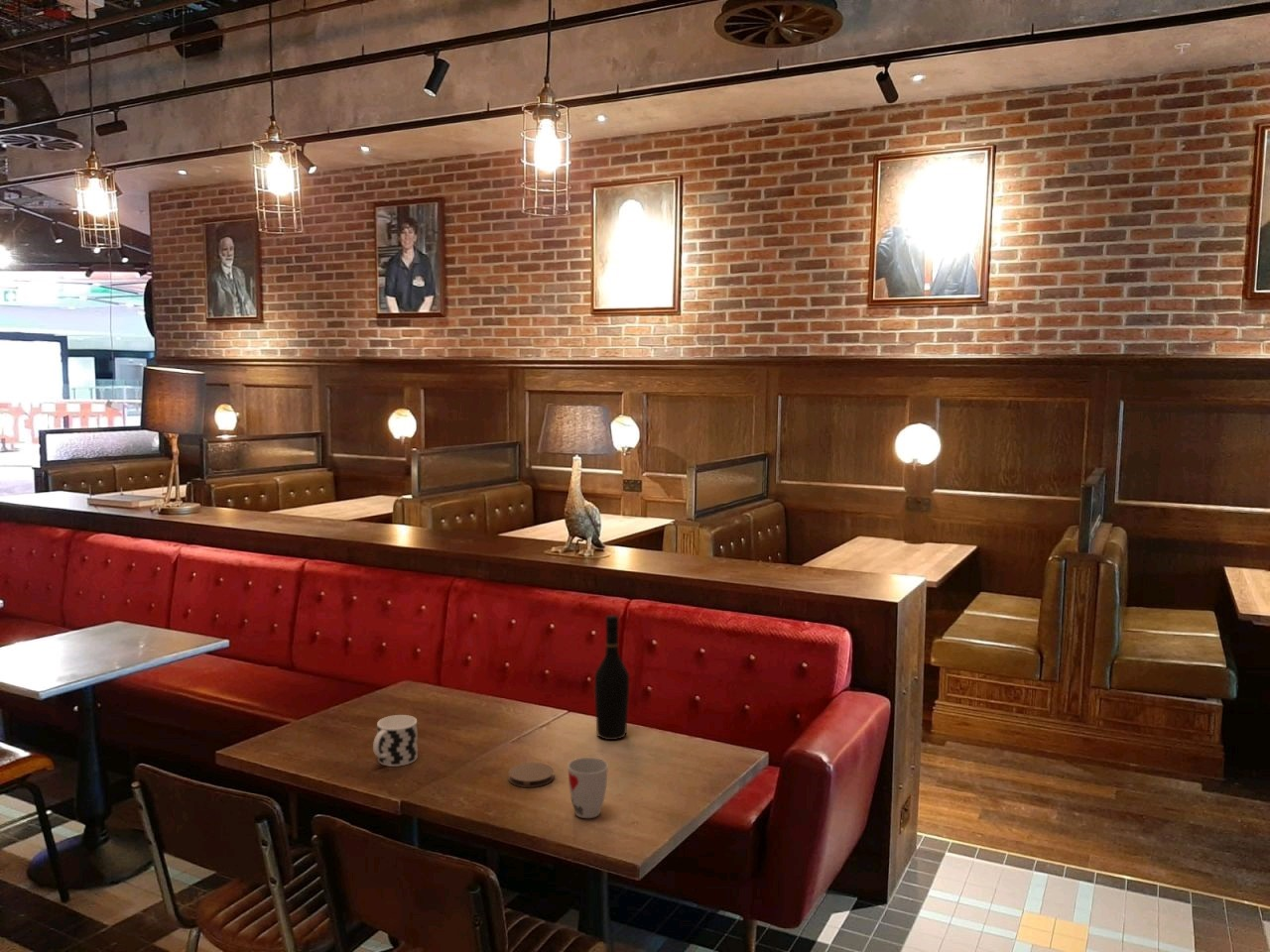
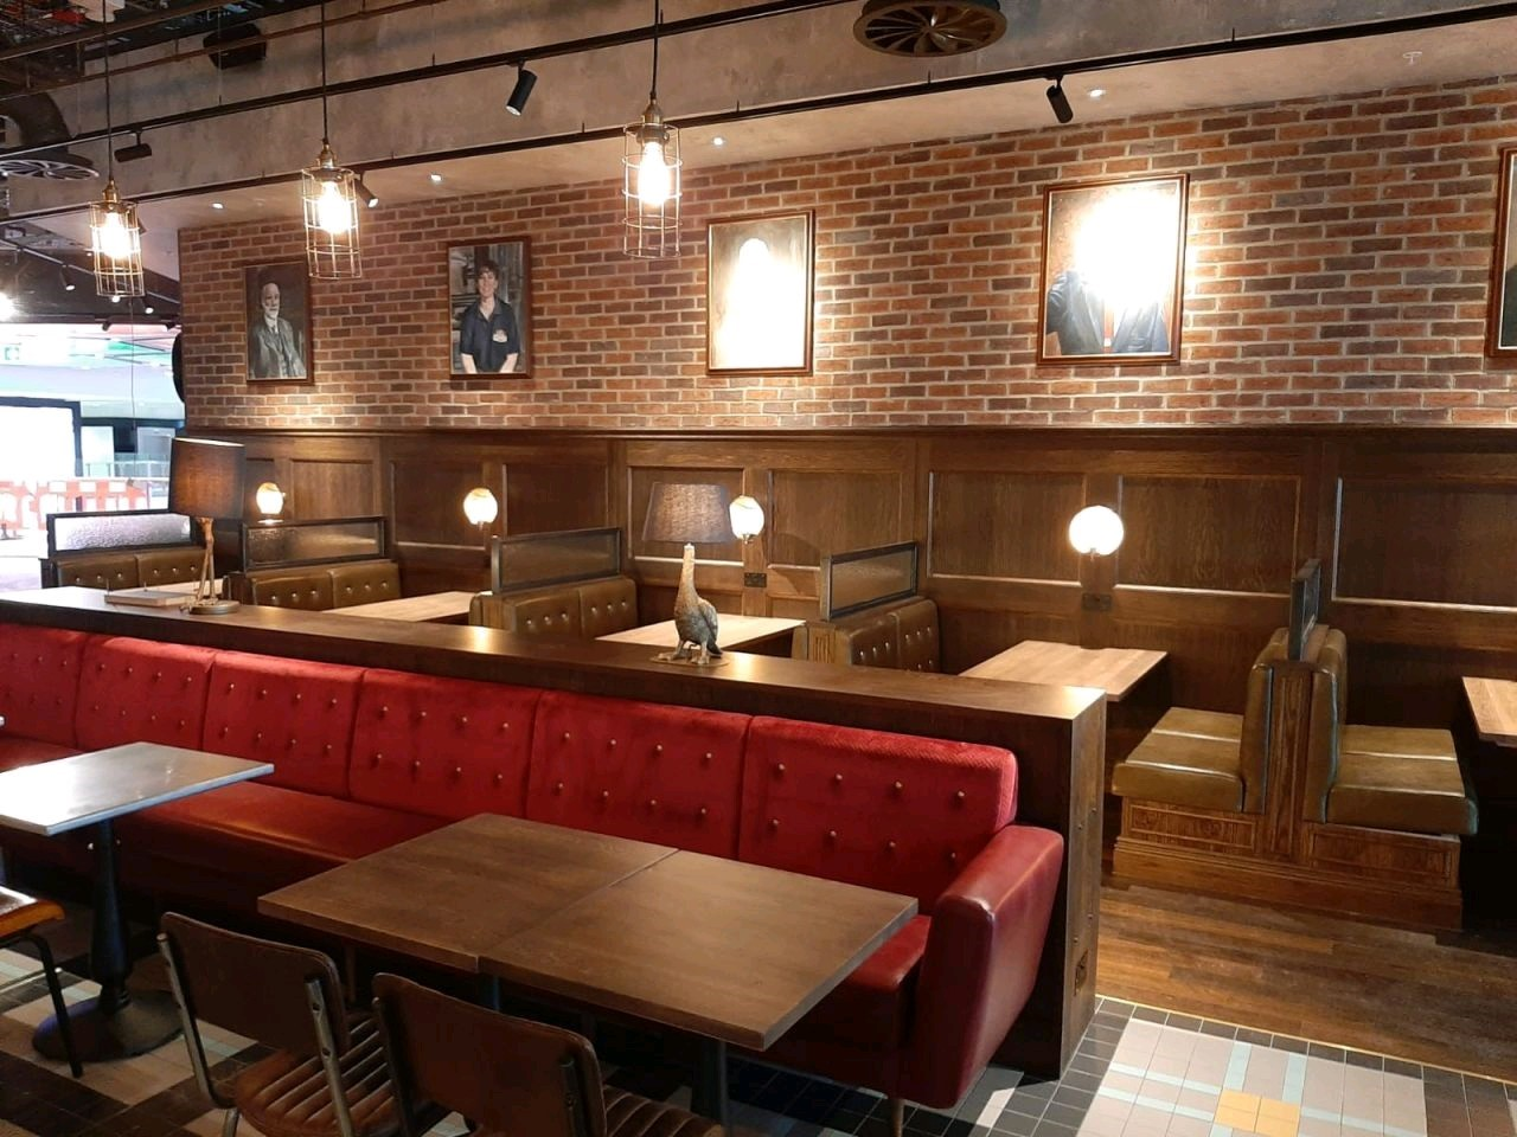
- cup (393, 742)
- coaster (531, 774)
- wine bottle (611, 676)
- cup (587, 788)
